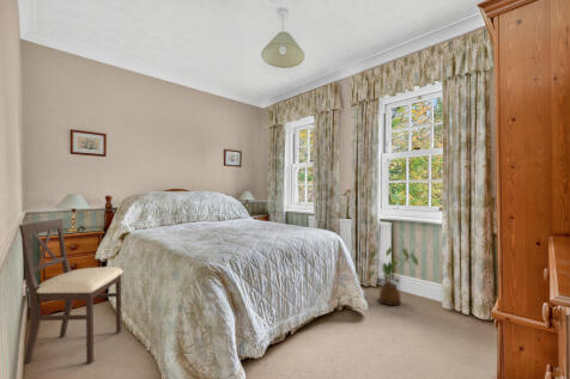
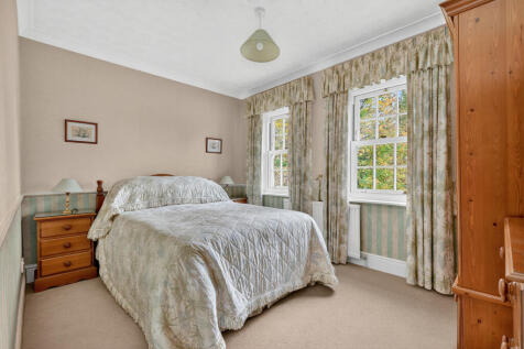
- chair (75, 283)
- house plant (390, 275)
